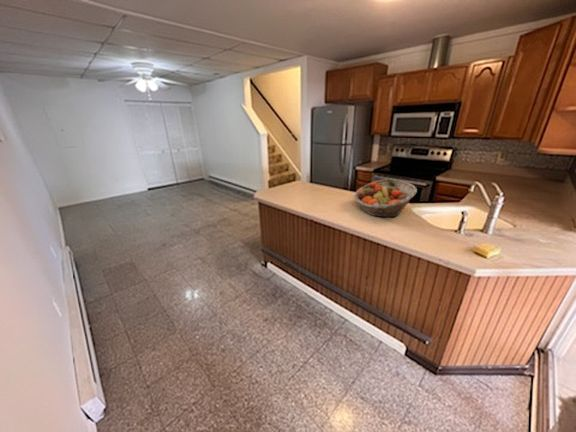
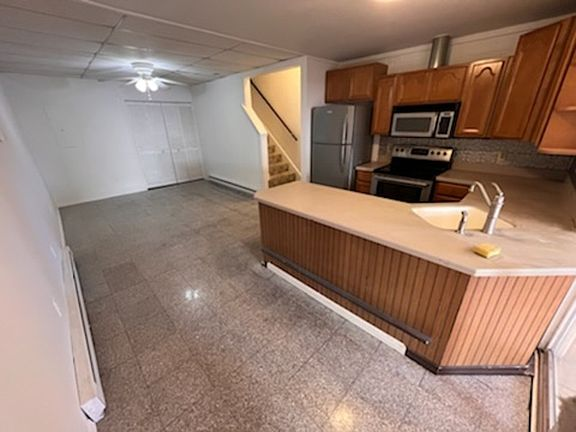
- fruit basket (383, 196)
